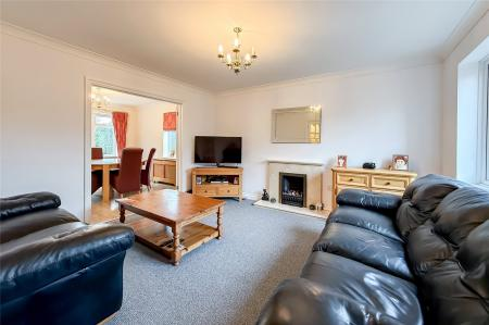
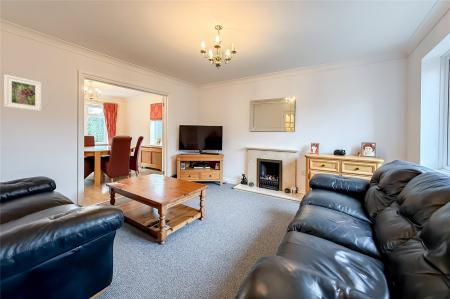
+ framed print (23, 93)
